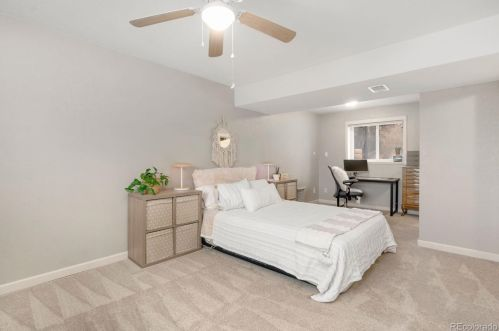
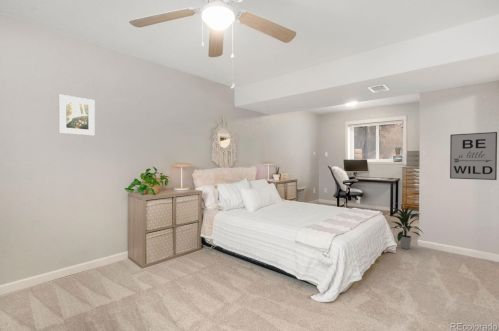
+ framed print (77, 115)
+ wall art (472, 156)
+ indoor plant (403, 225)
